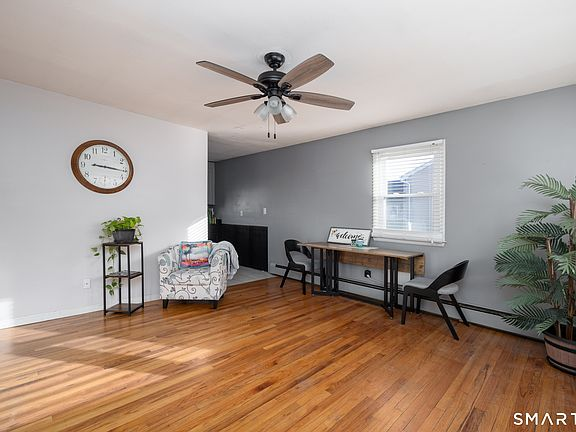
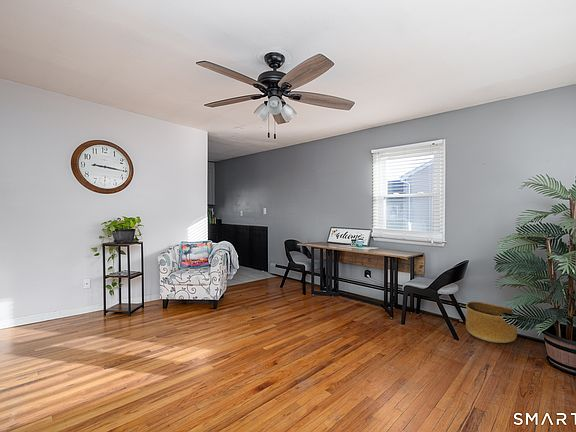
+ basket (490, 322)
